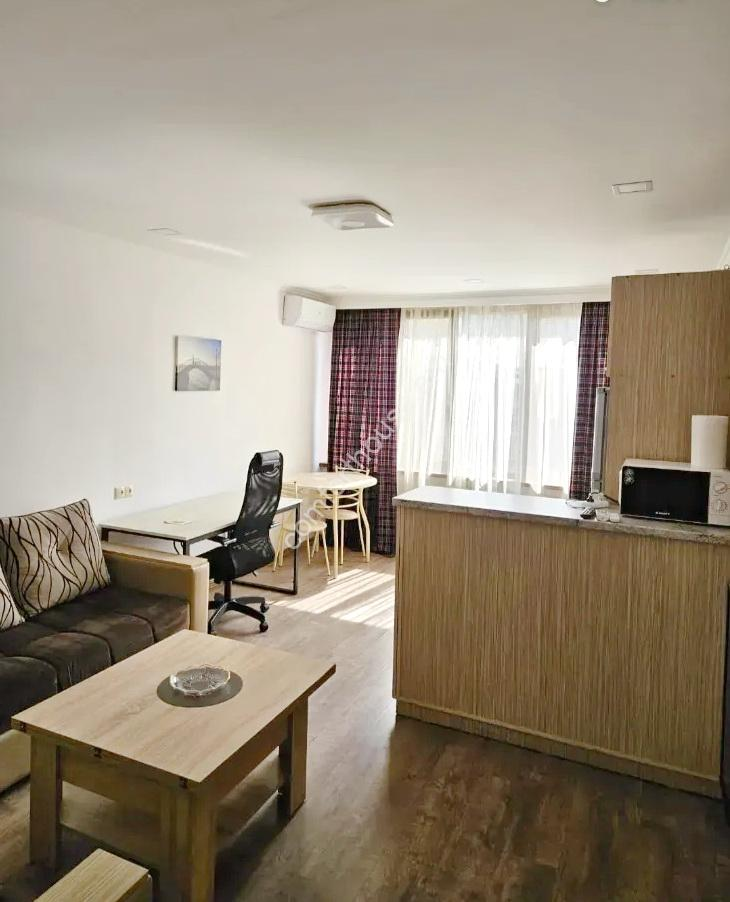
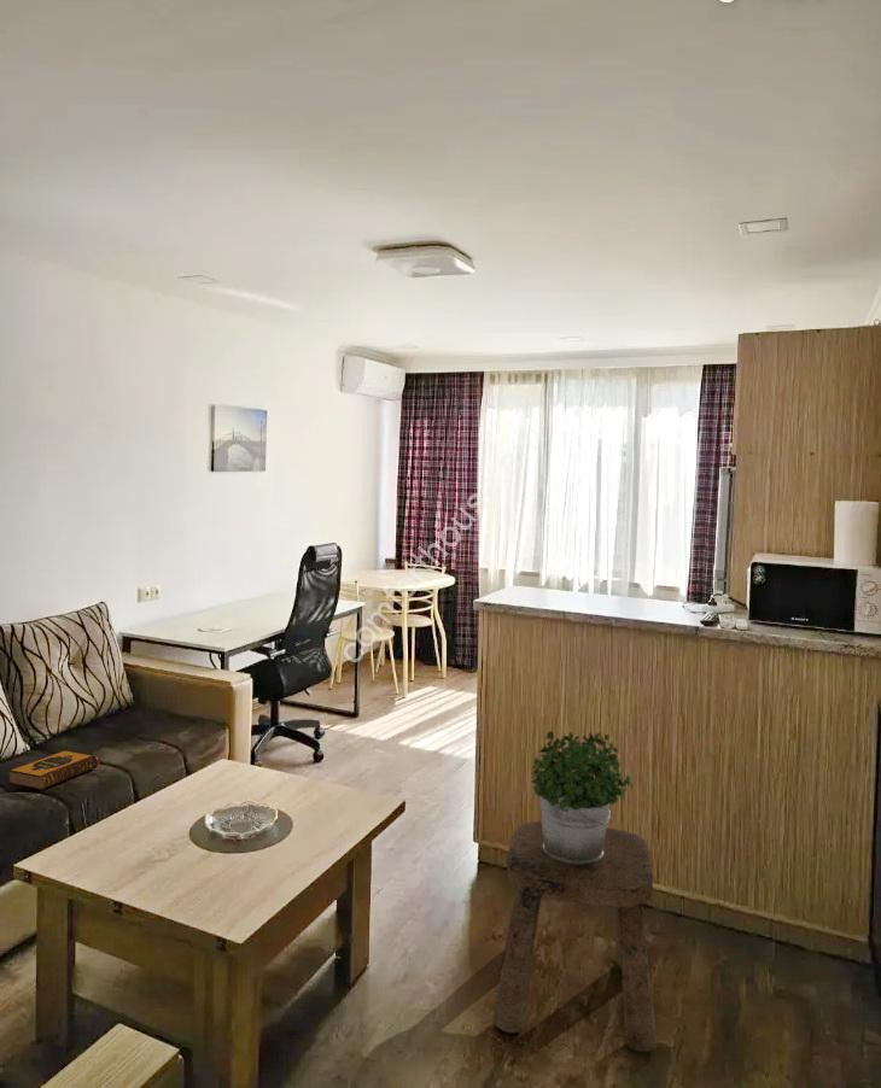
+ hardback book (54, 770)
+ potted plant (580, 791)
+ stool (580, 902)
